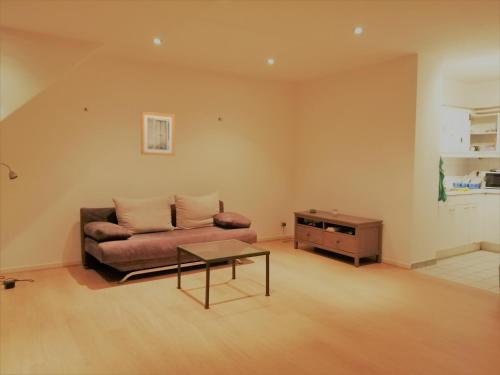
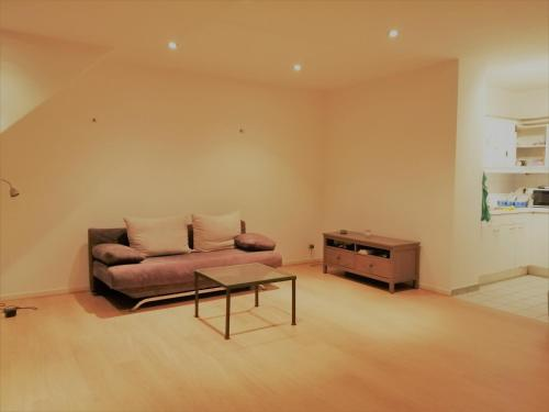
- wall art (158, 134)
